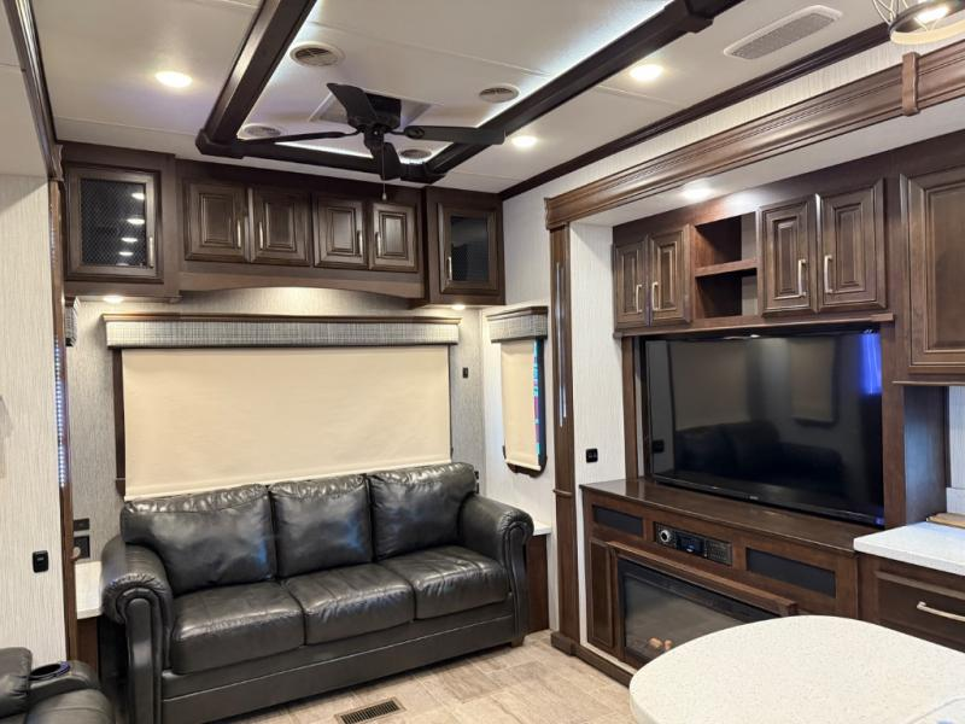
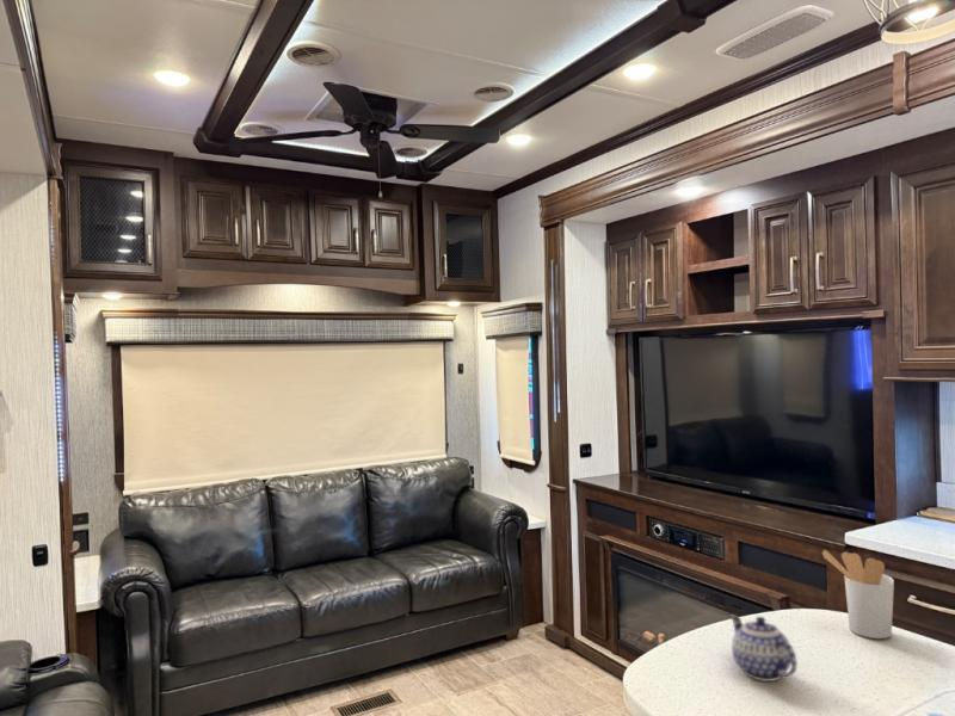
+ teapot (760, 644)
+ utensil holder (856, 590)
